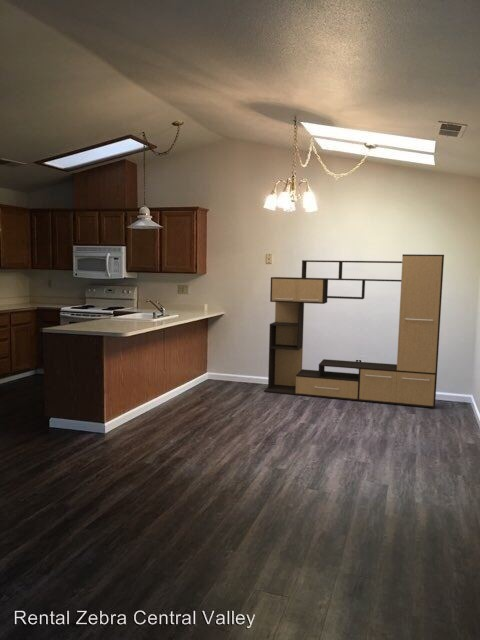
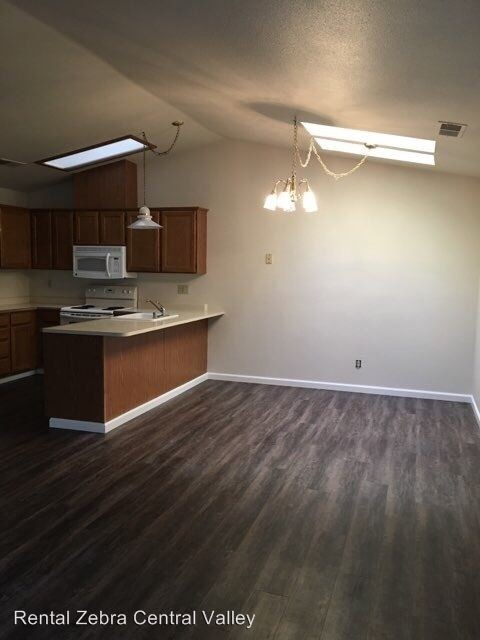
- media console (349, 298)
